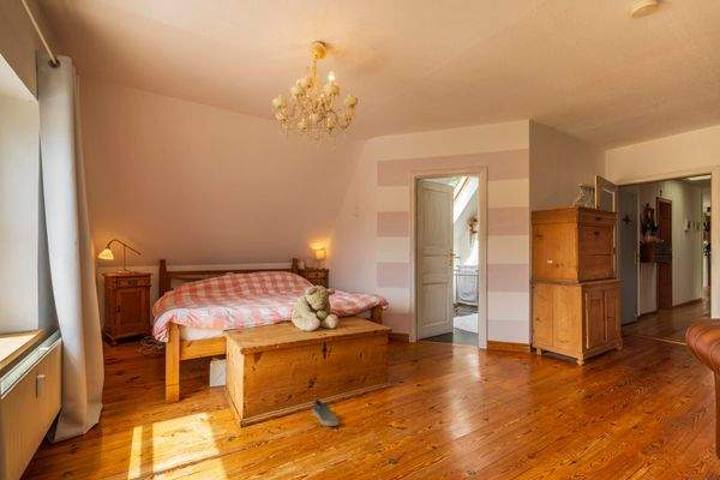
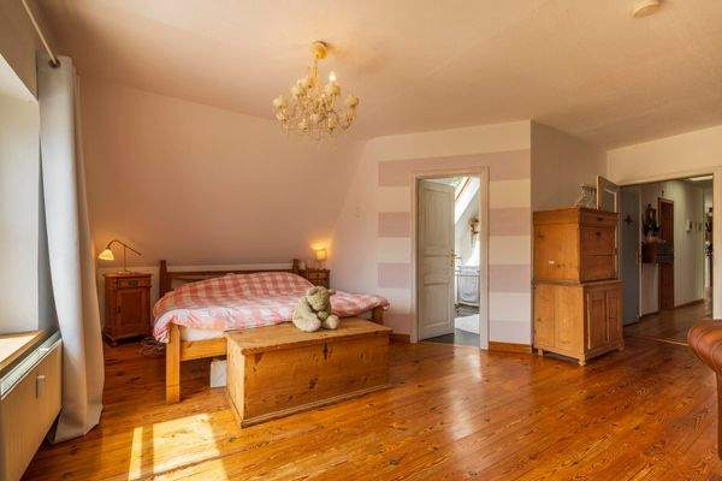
- shoe (324, 410)
